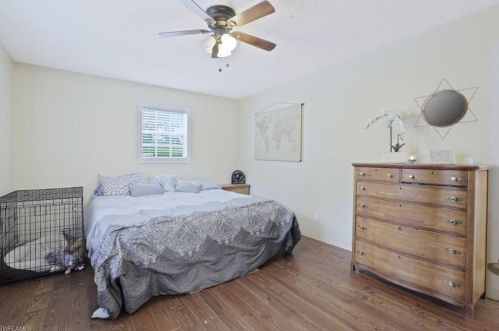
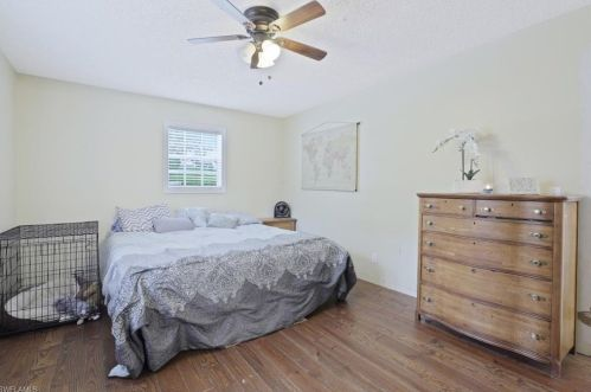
- home mirror (443, 108)
